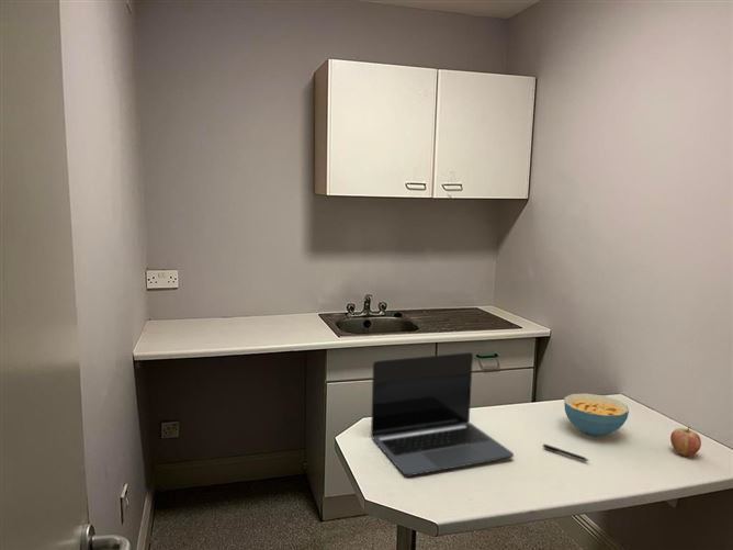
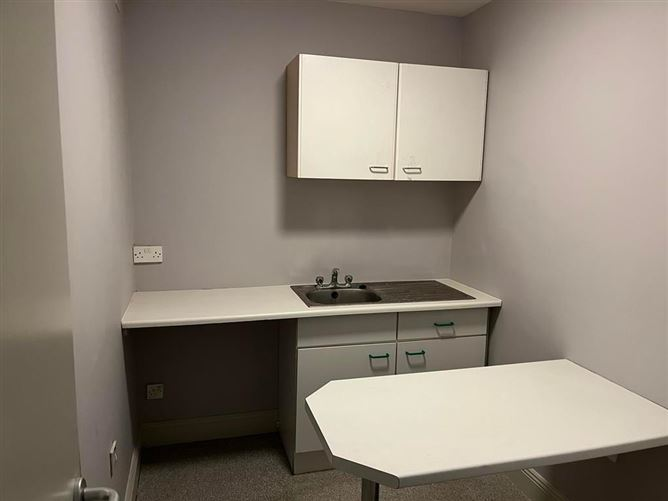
- pen (565, 452)
- cereal bowl (594, 417)
- fruit (685, 440)
- laptop (442, 408)
